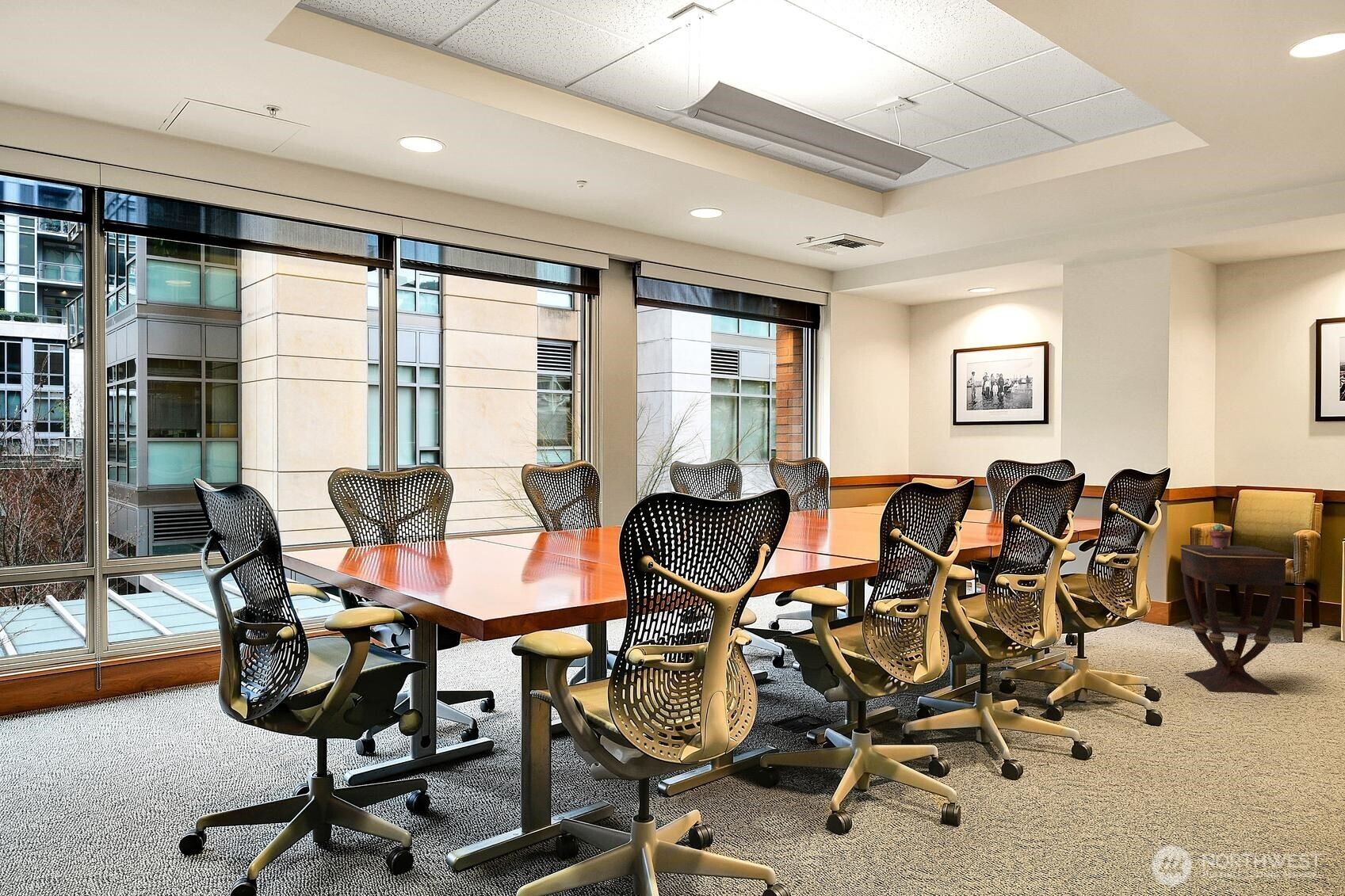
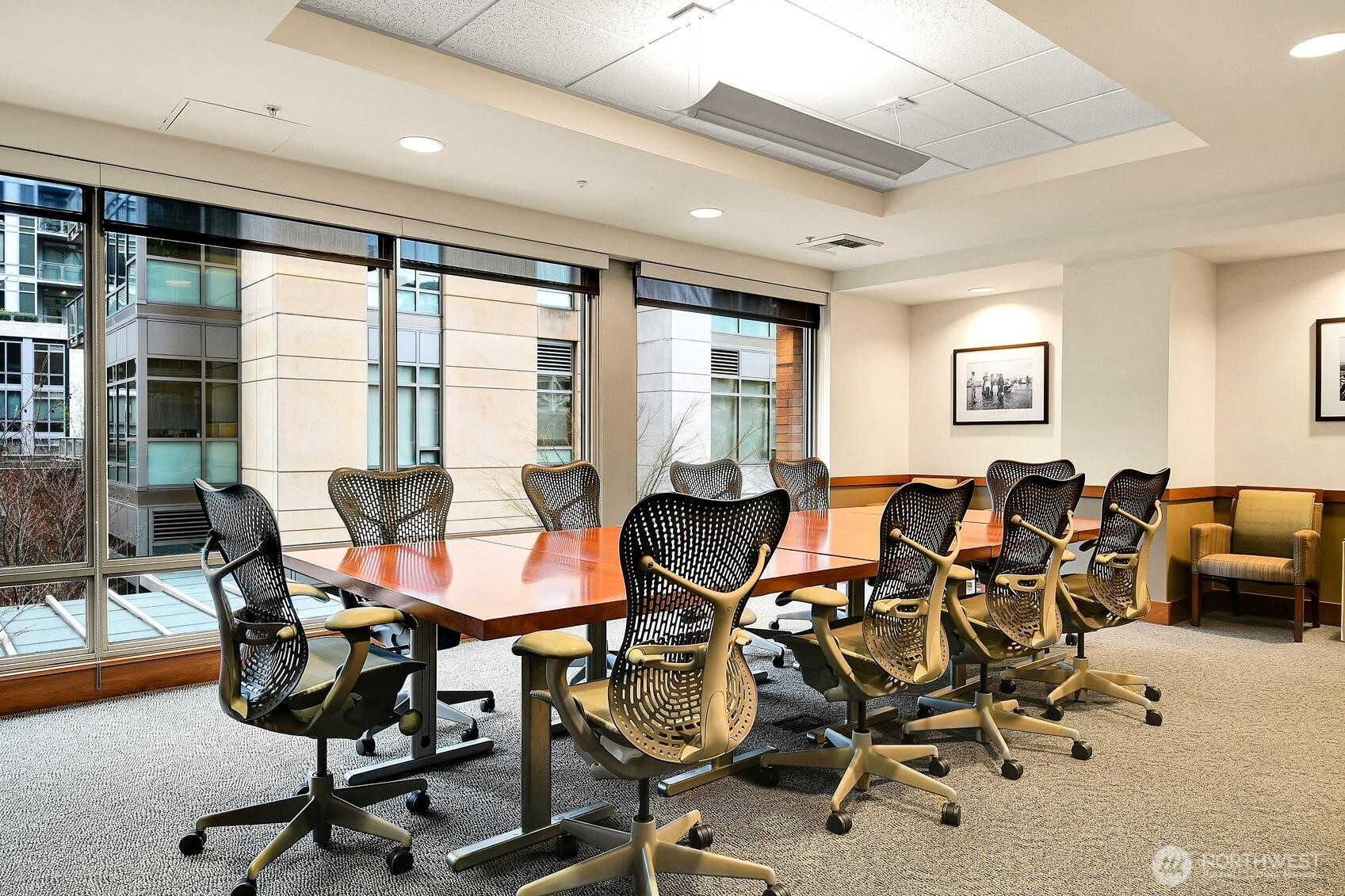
- side table (1230, 623)
- potted succulent (1220, 536)
